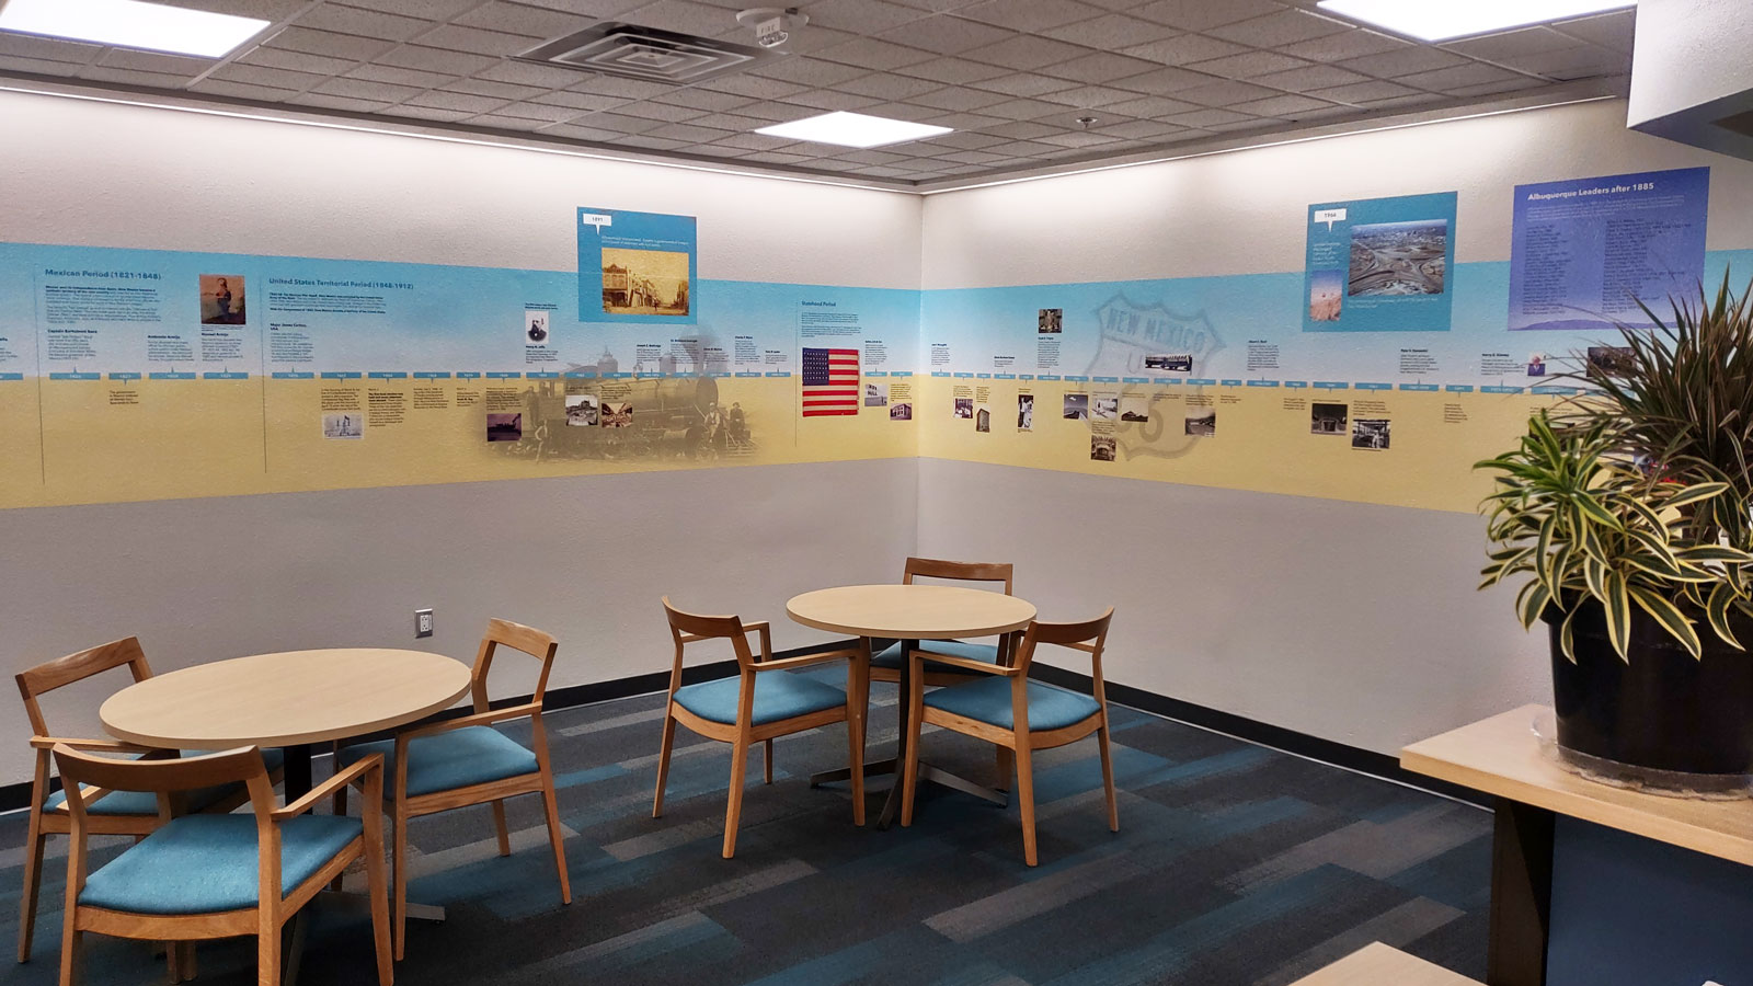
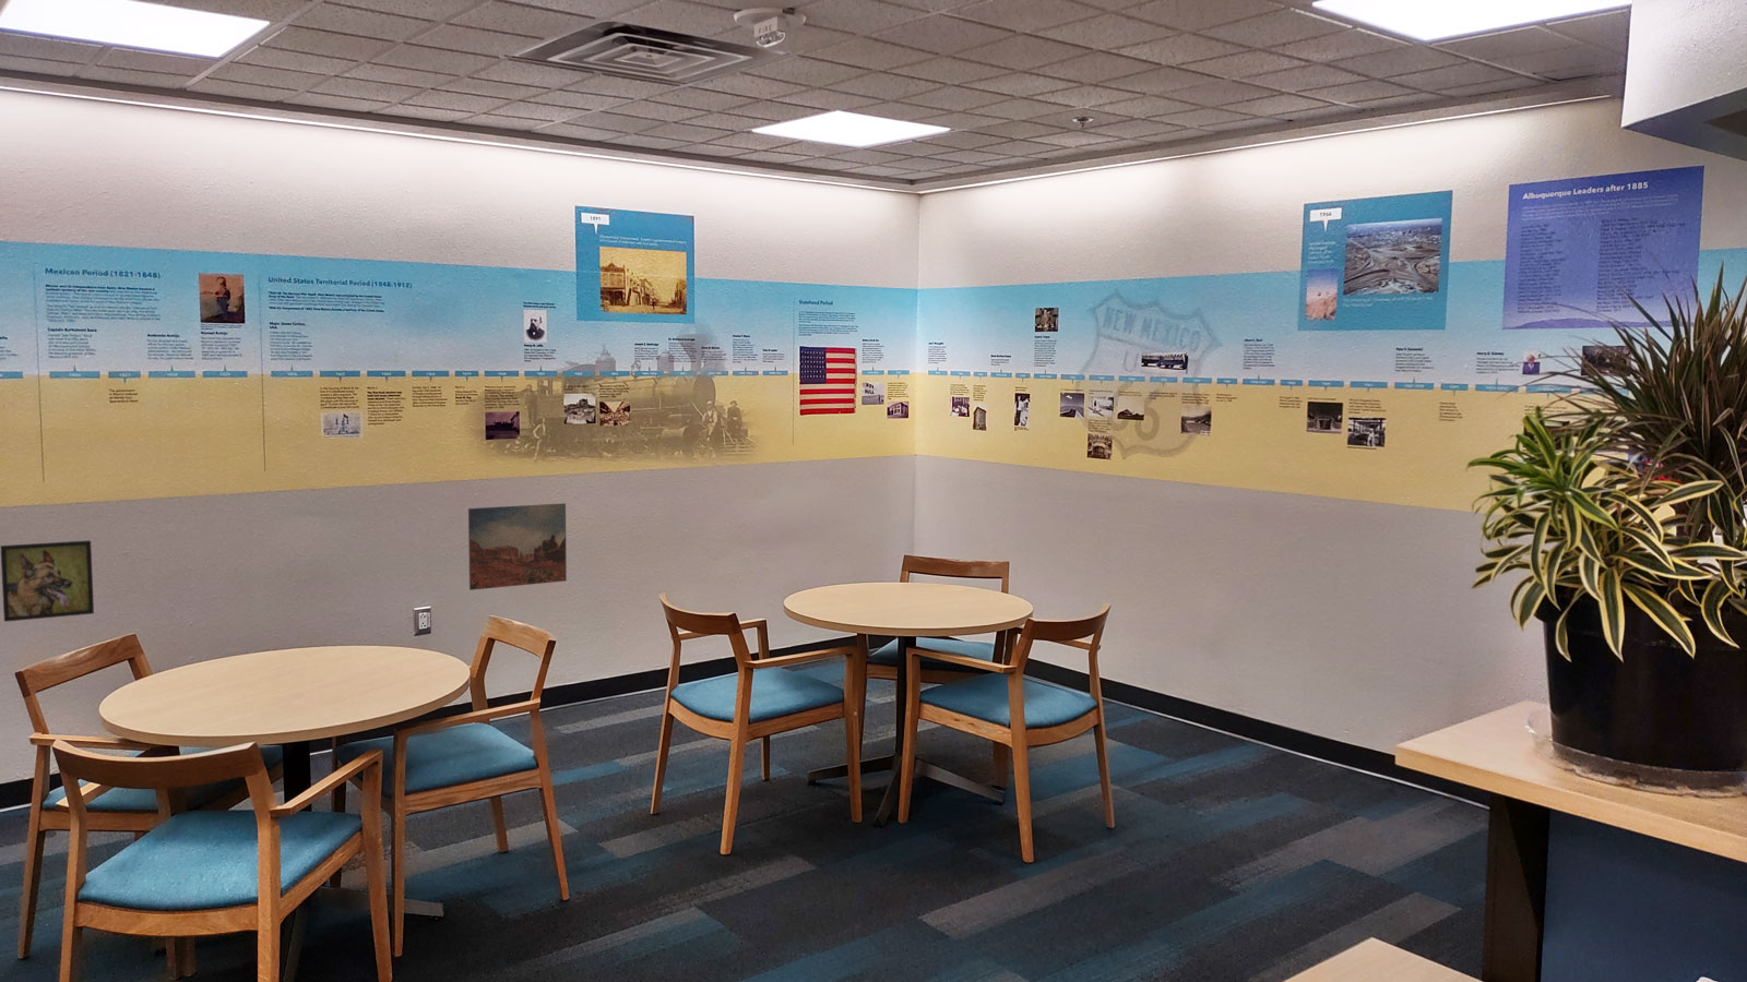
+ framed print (48, 579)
+ wall art (518, 546)
